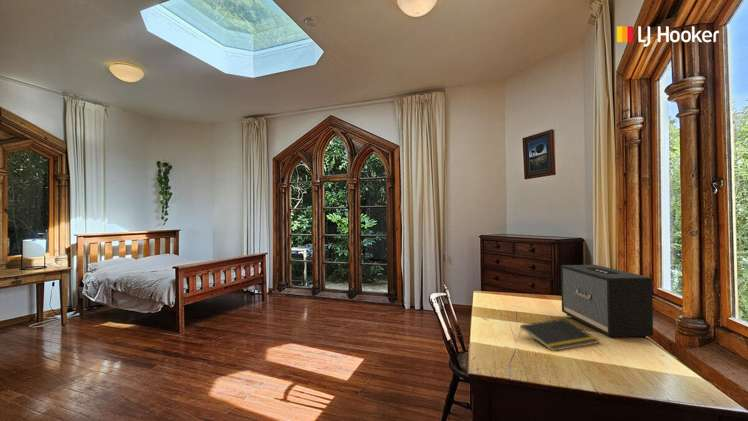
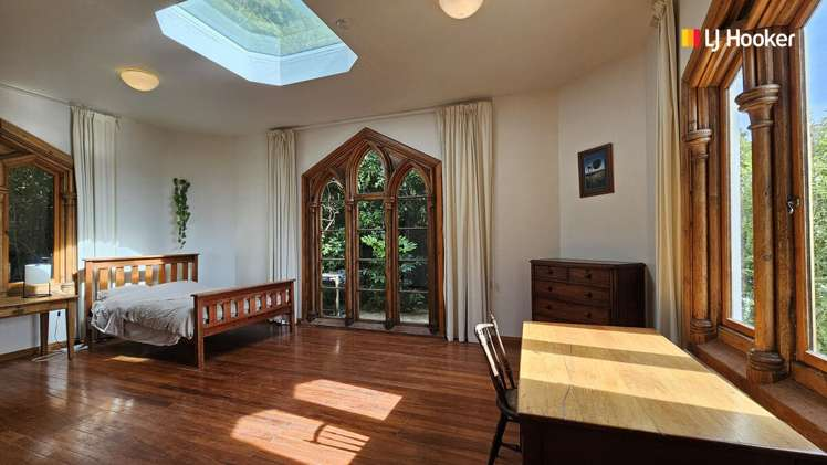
- notepad (558, 333)
- speaker (601, 297)
